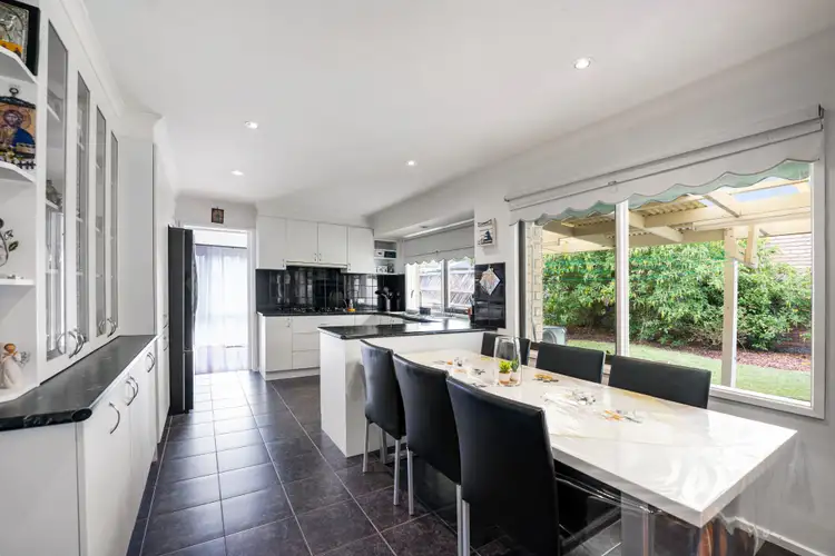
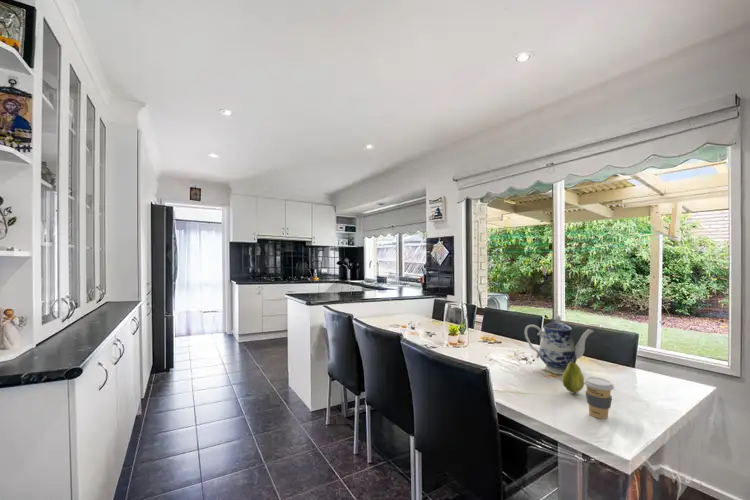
+ coffee cup (598, 397)
+ teapot (557, 342)
+ fruit (573, 376)
